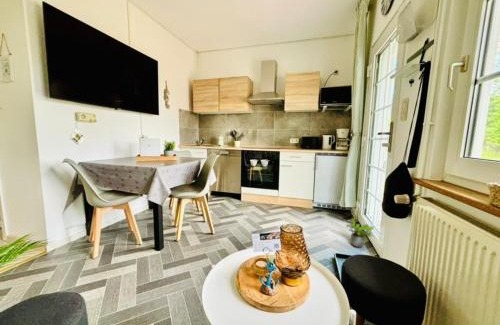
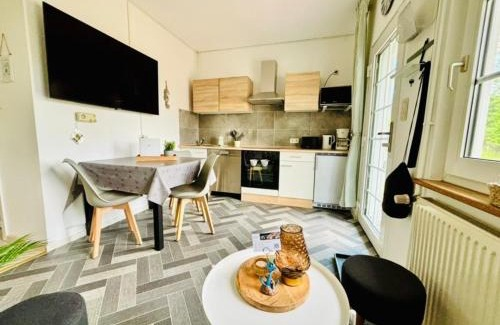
- potted plant (359, 234)
